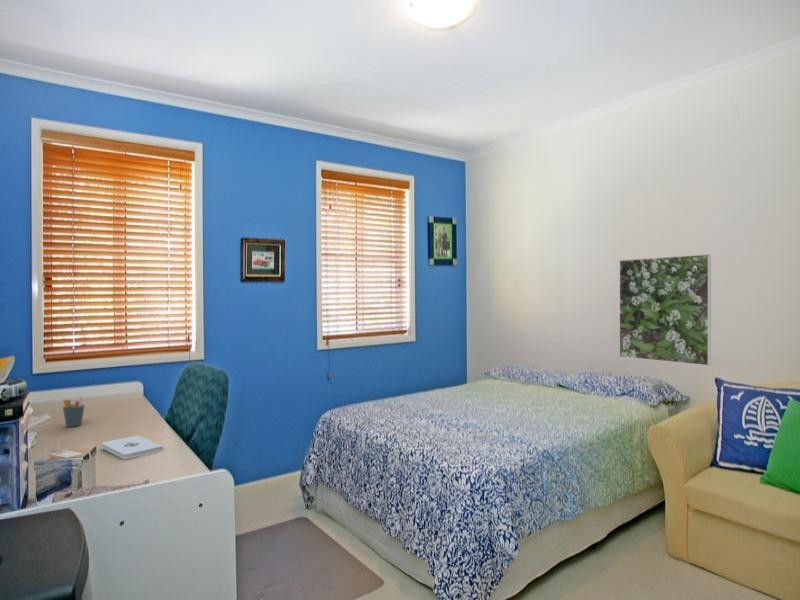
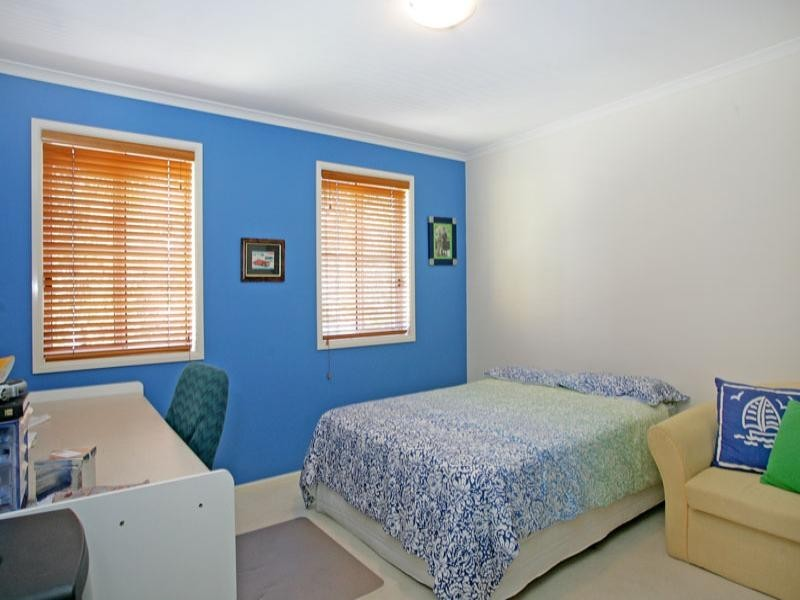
- notepad (131, 446)
- pen holder (73, 410)
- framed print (661, 309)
